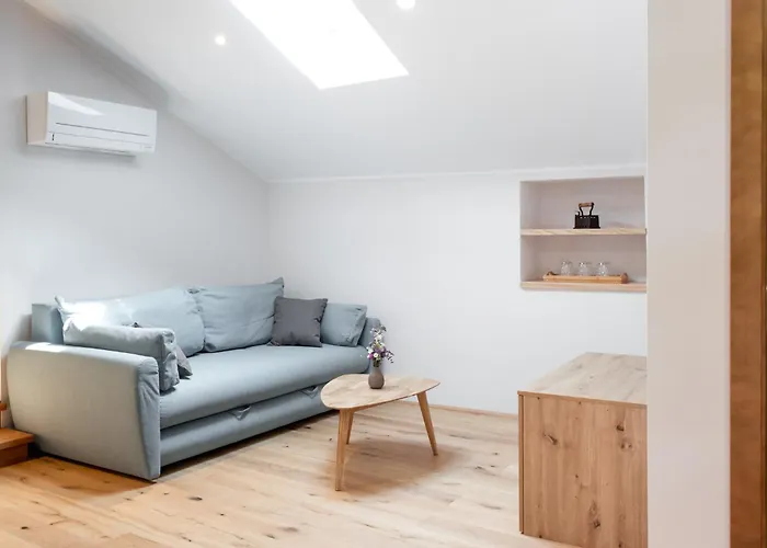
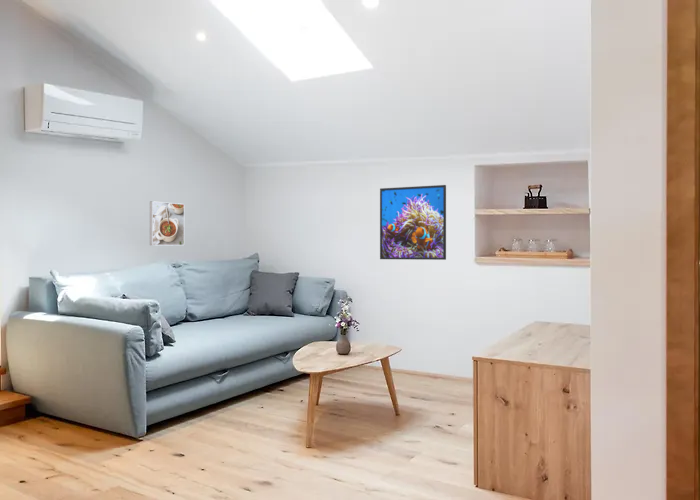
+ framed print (412, 223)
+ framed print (167, 224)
